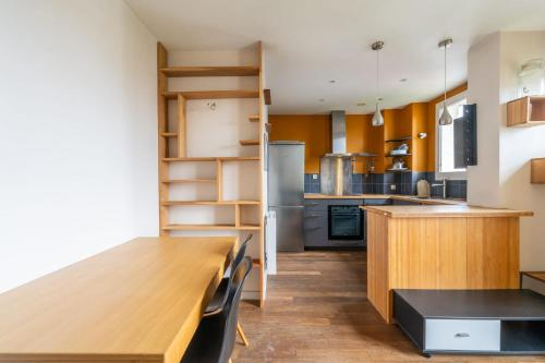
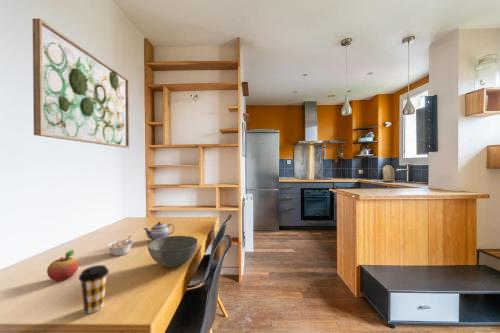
+ legume (120, 246)
+ fruit (63, 266)
+ bowl (173, 252)
+ wall art (95, 100)
+ teapot (159, 230)
+ coffee cup (94, 288)
